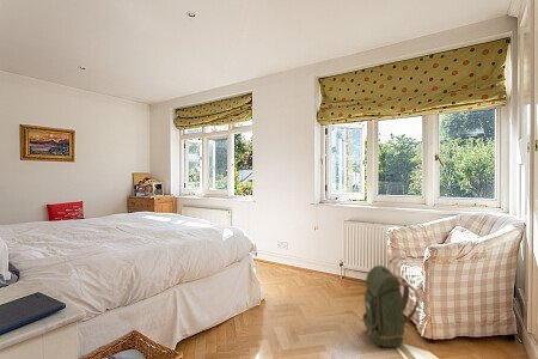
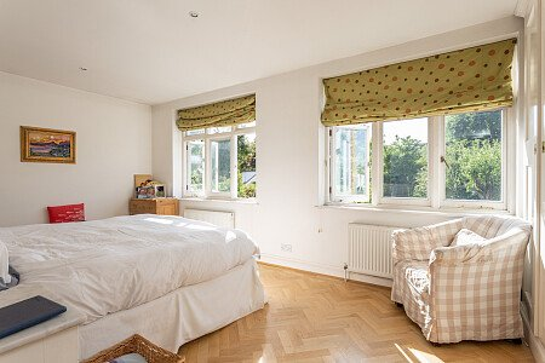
- backpack (387, 303)
